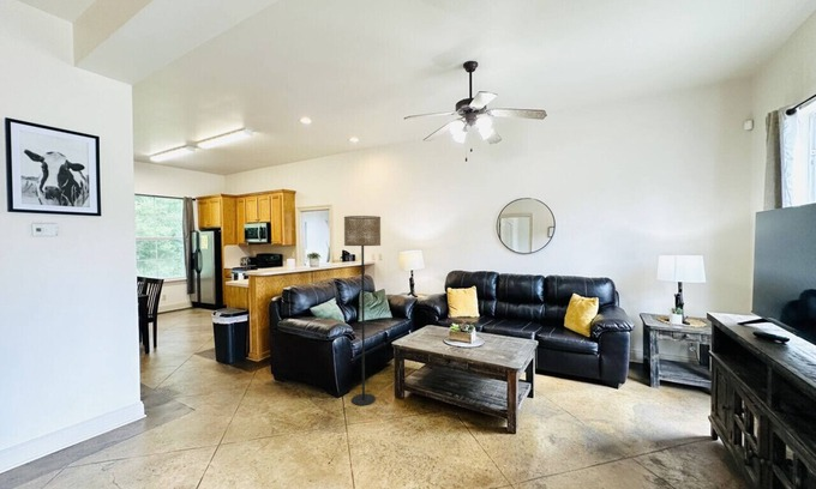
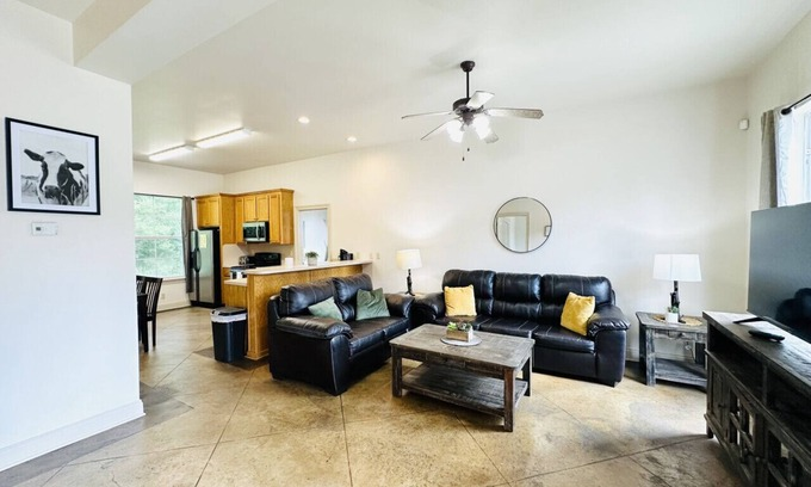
- floor lamp (362, 308)
